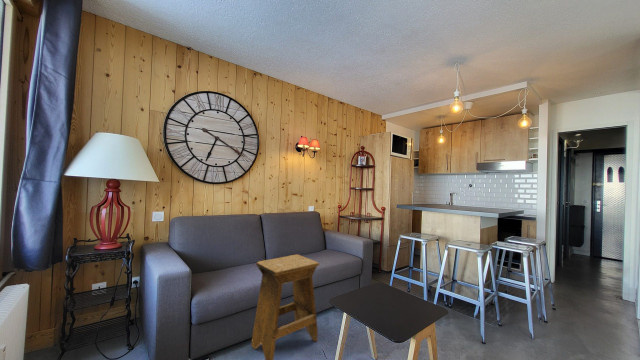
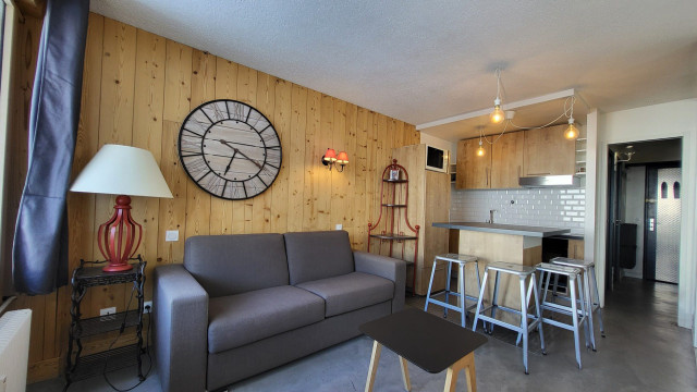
- stool (288, 304)
